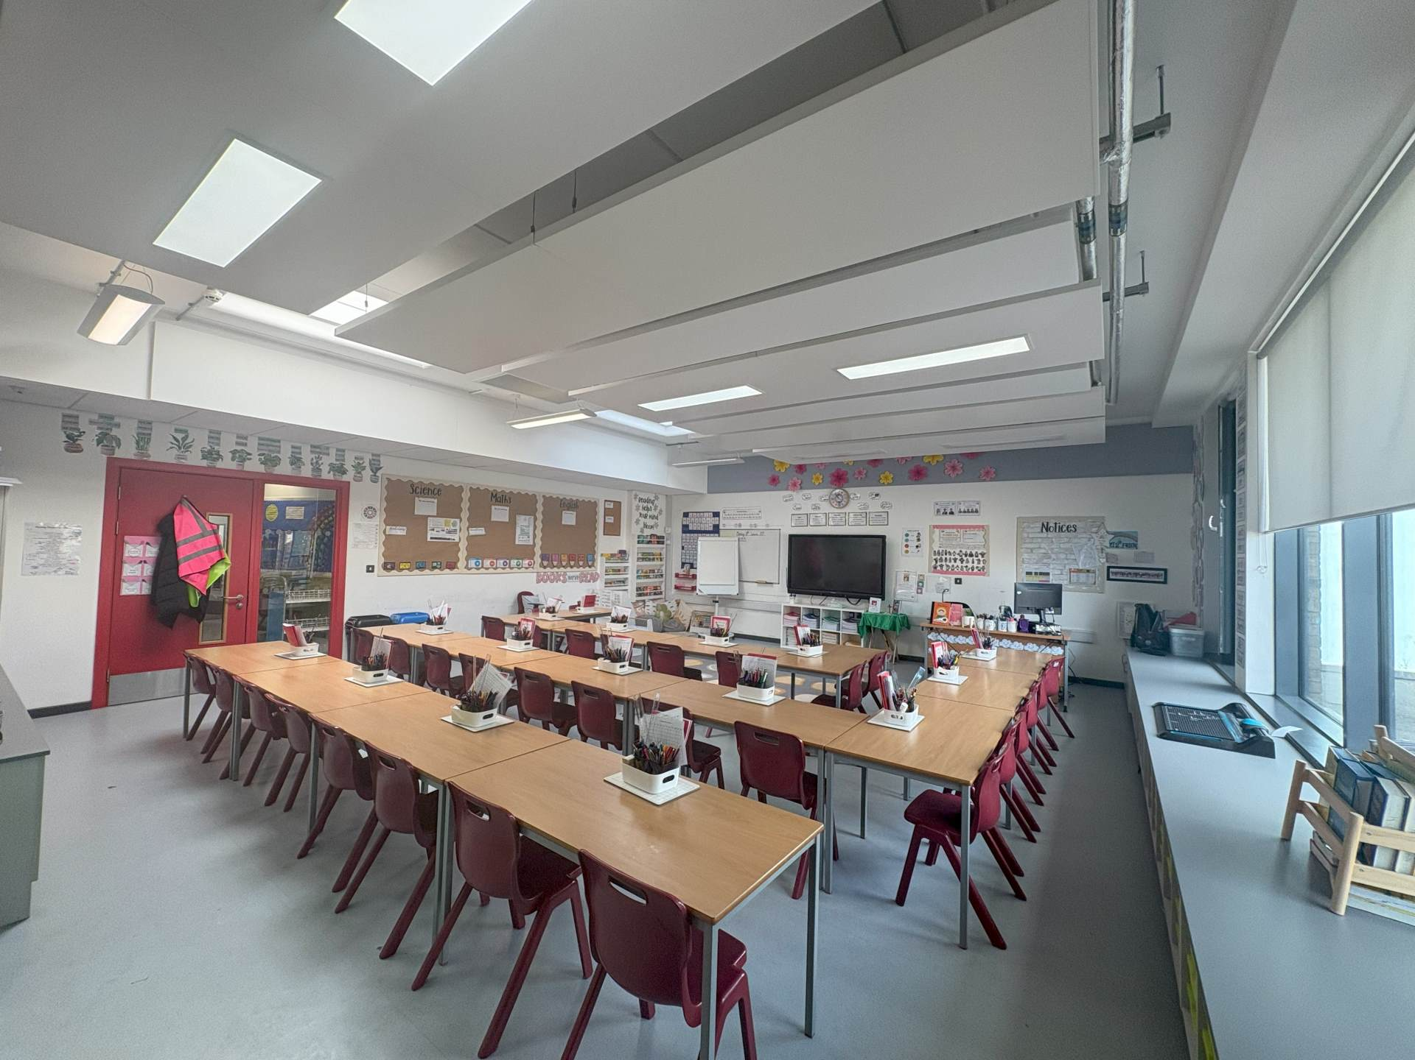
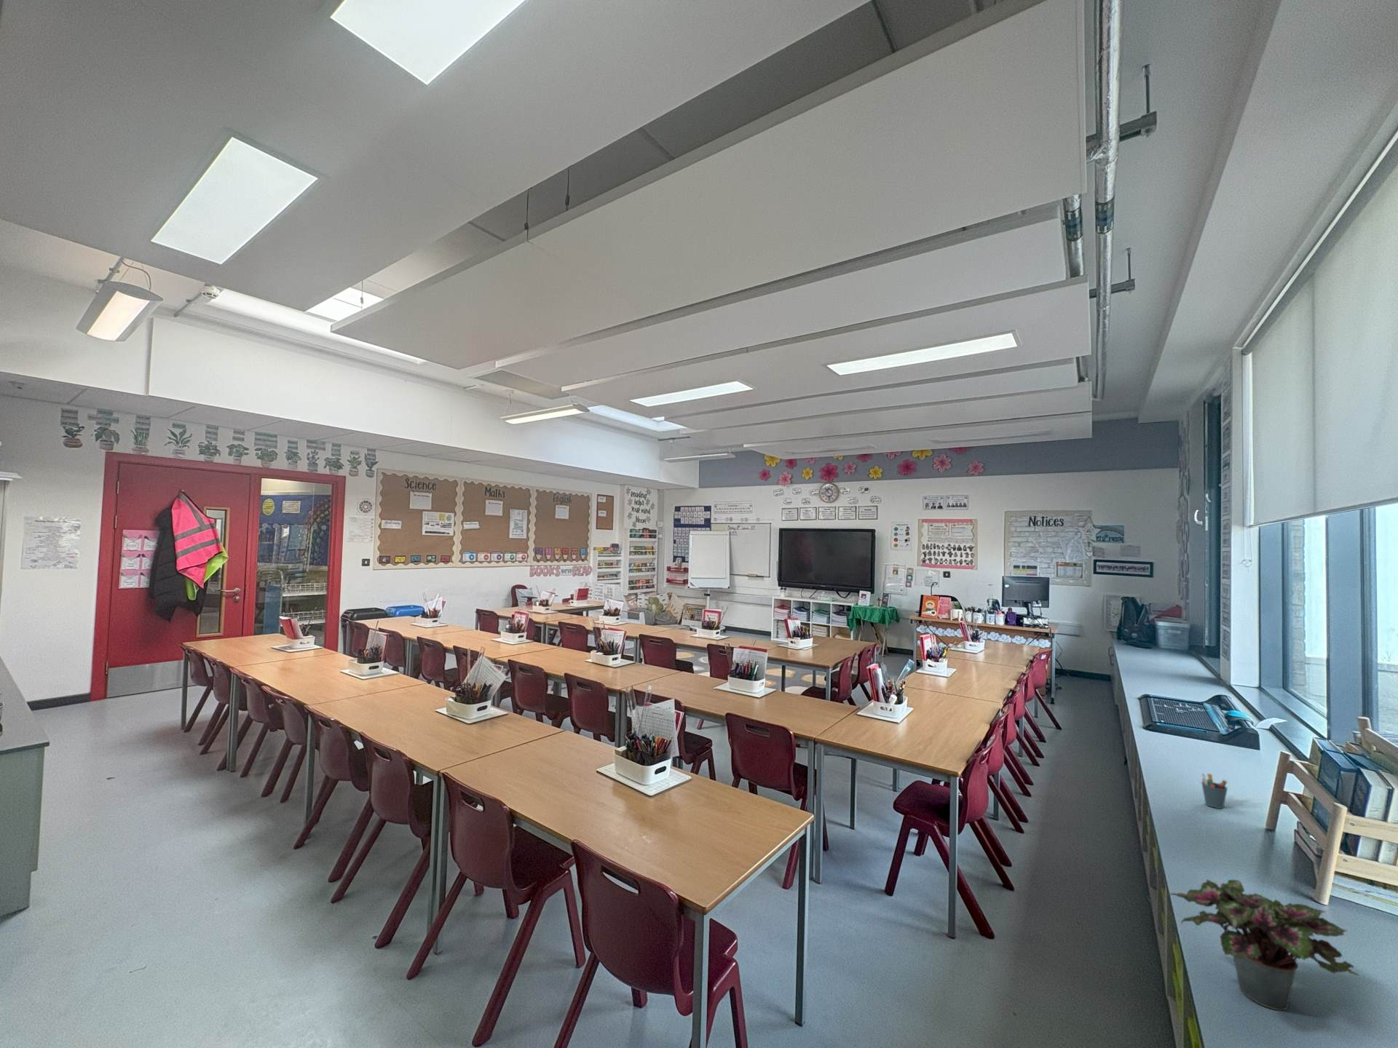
+ potted plant (1259, 946)
+ pen holder (1214, 789)
